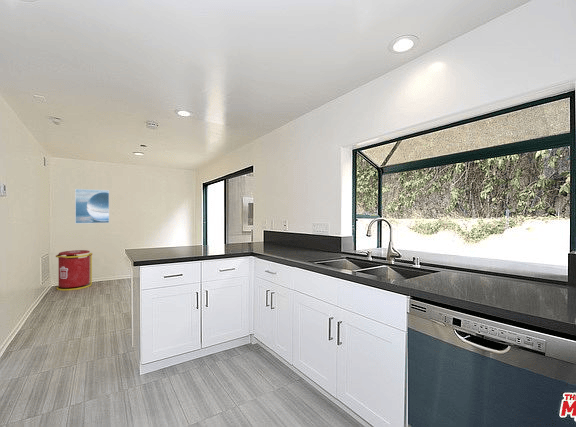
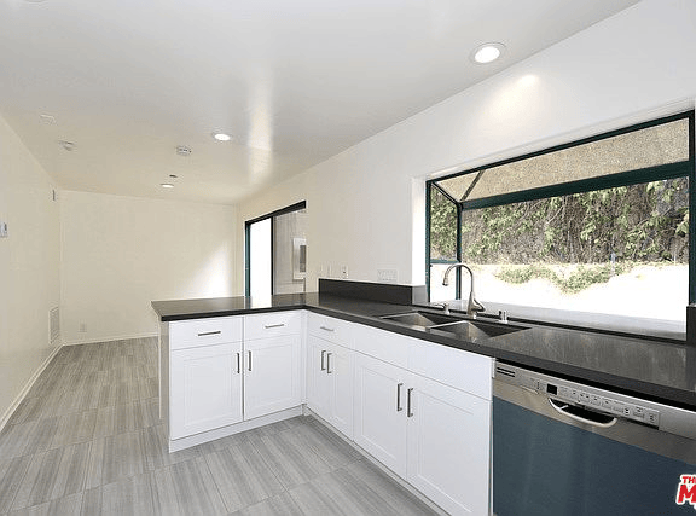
- trash can (74, 269)
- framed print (92, 206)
